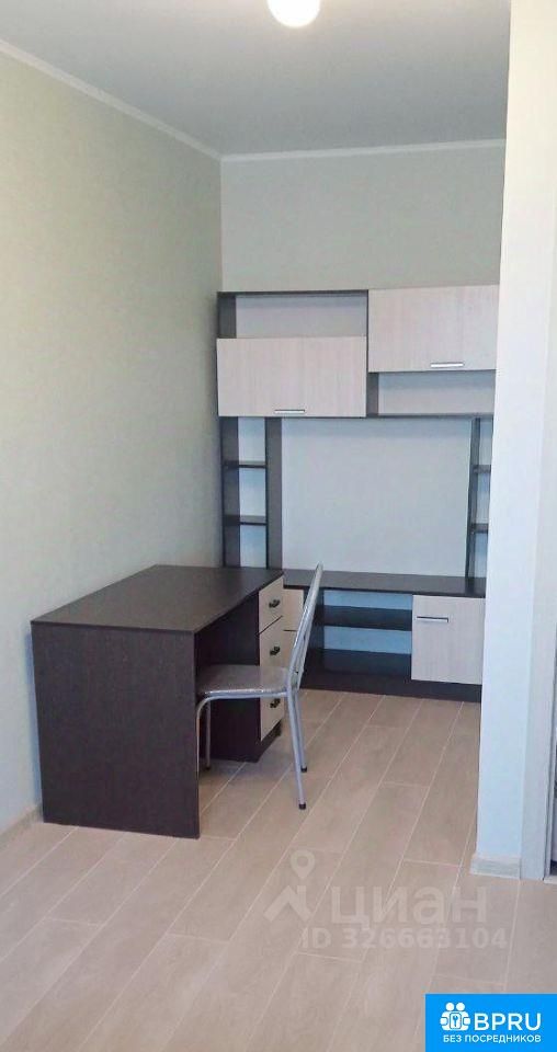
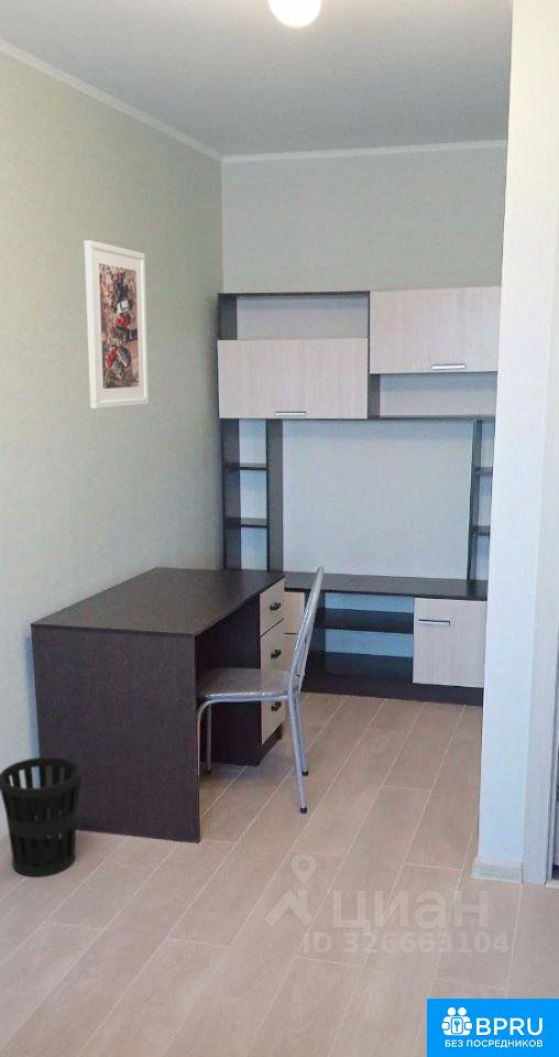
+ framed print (118, 327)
+ wastebasket (42, 816)
